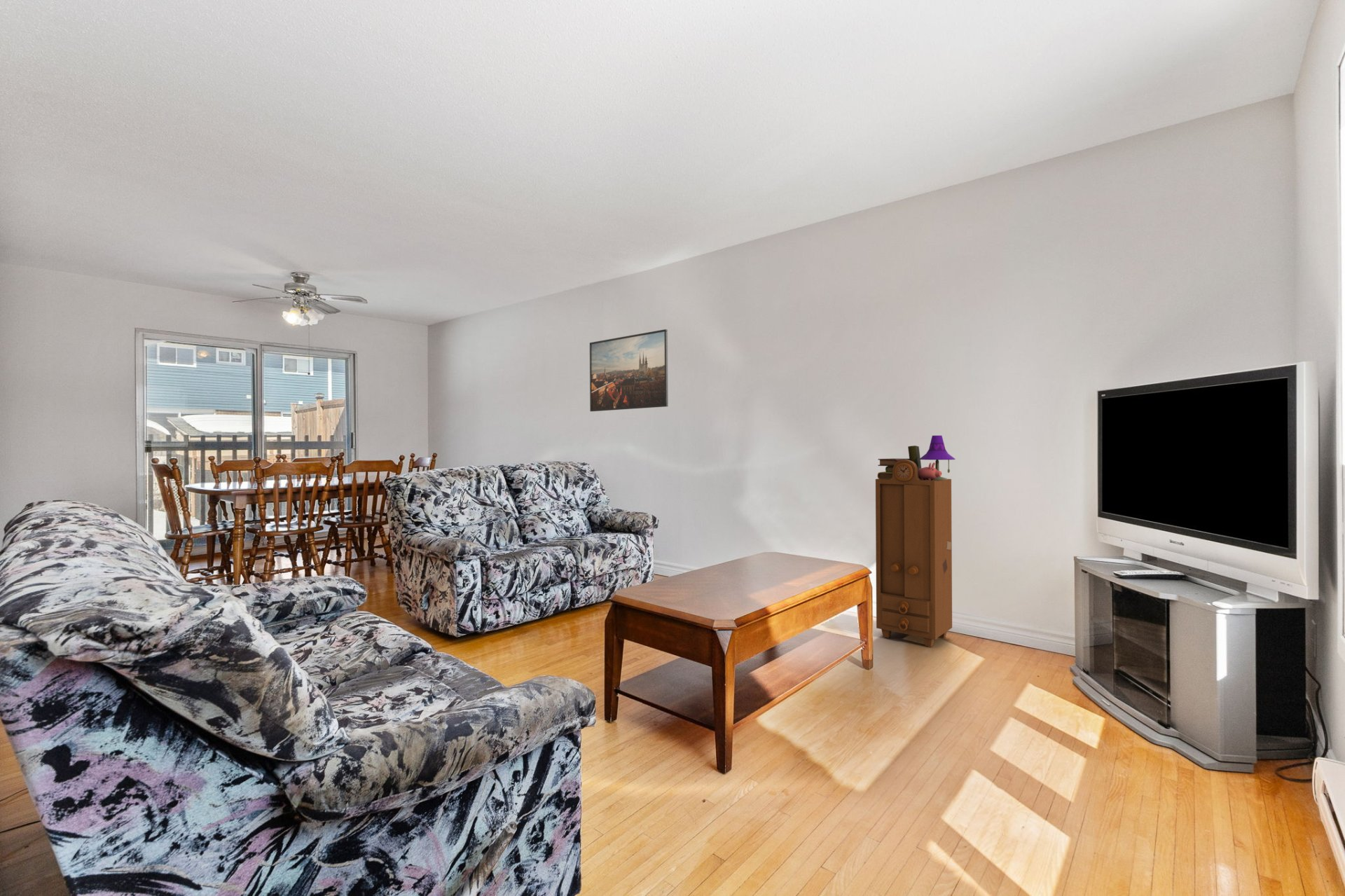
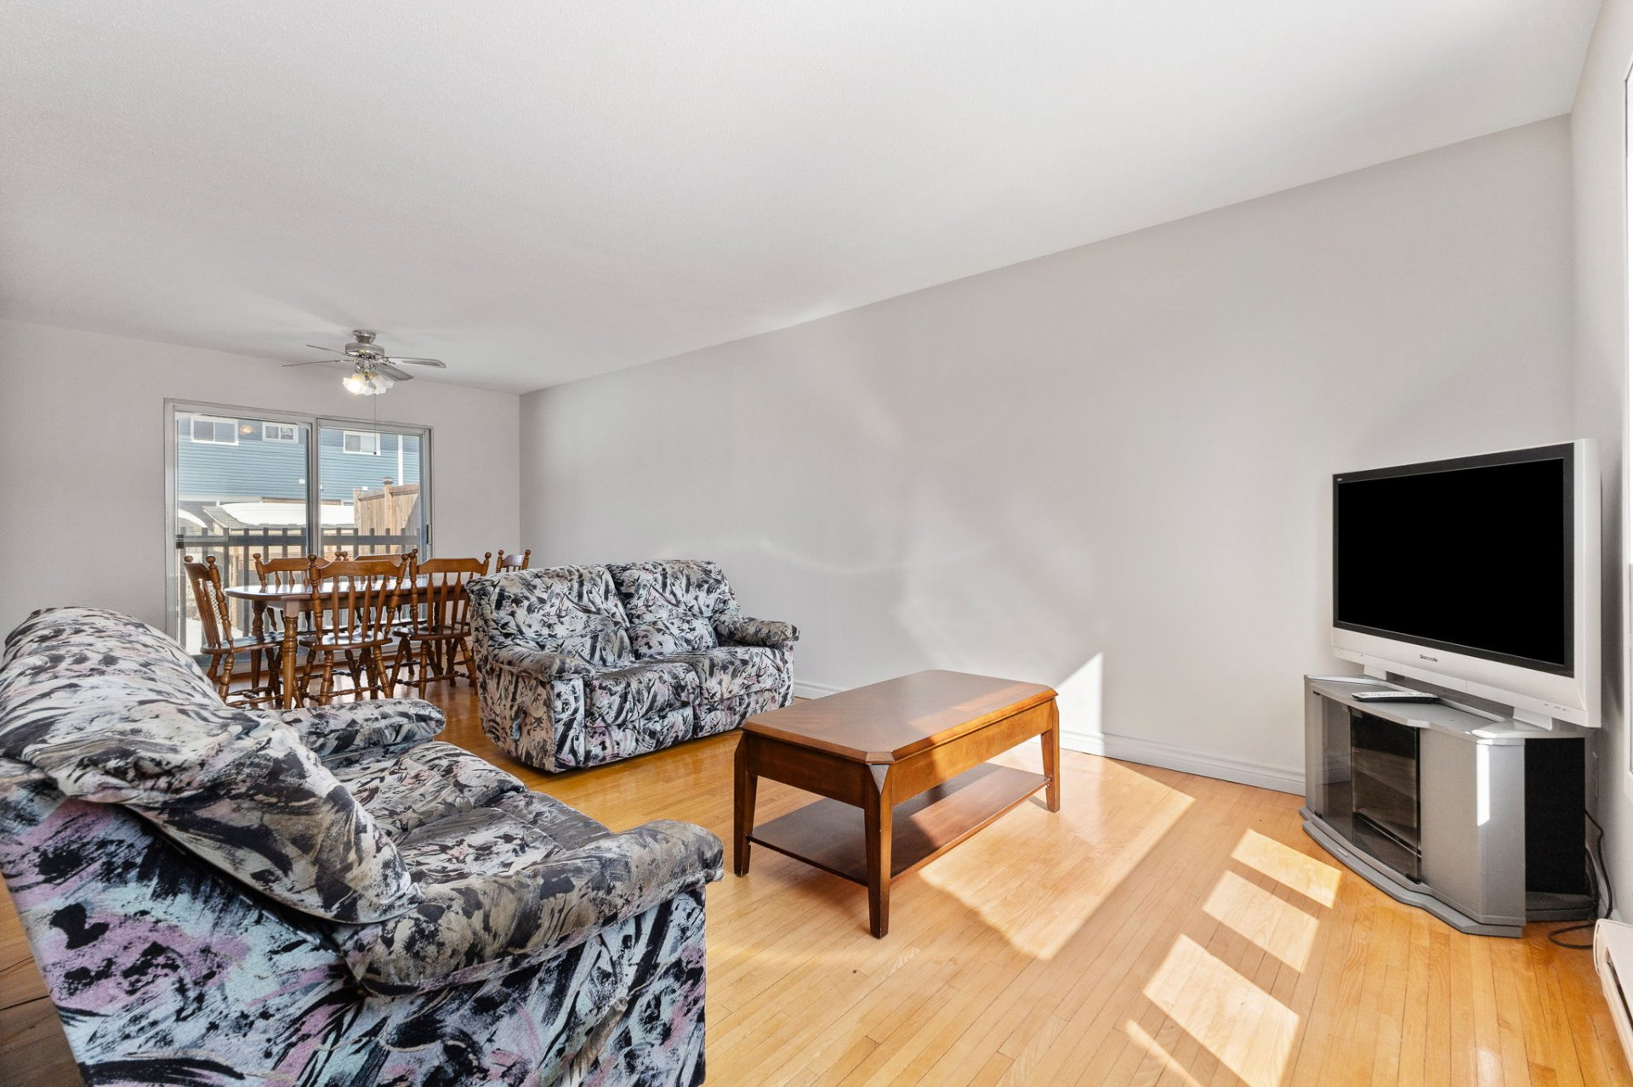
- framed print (626, 373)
- cabinet (915, 536)
